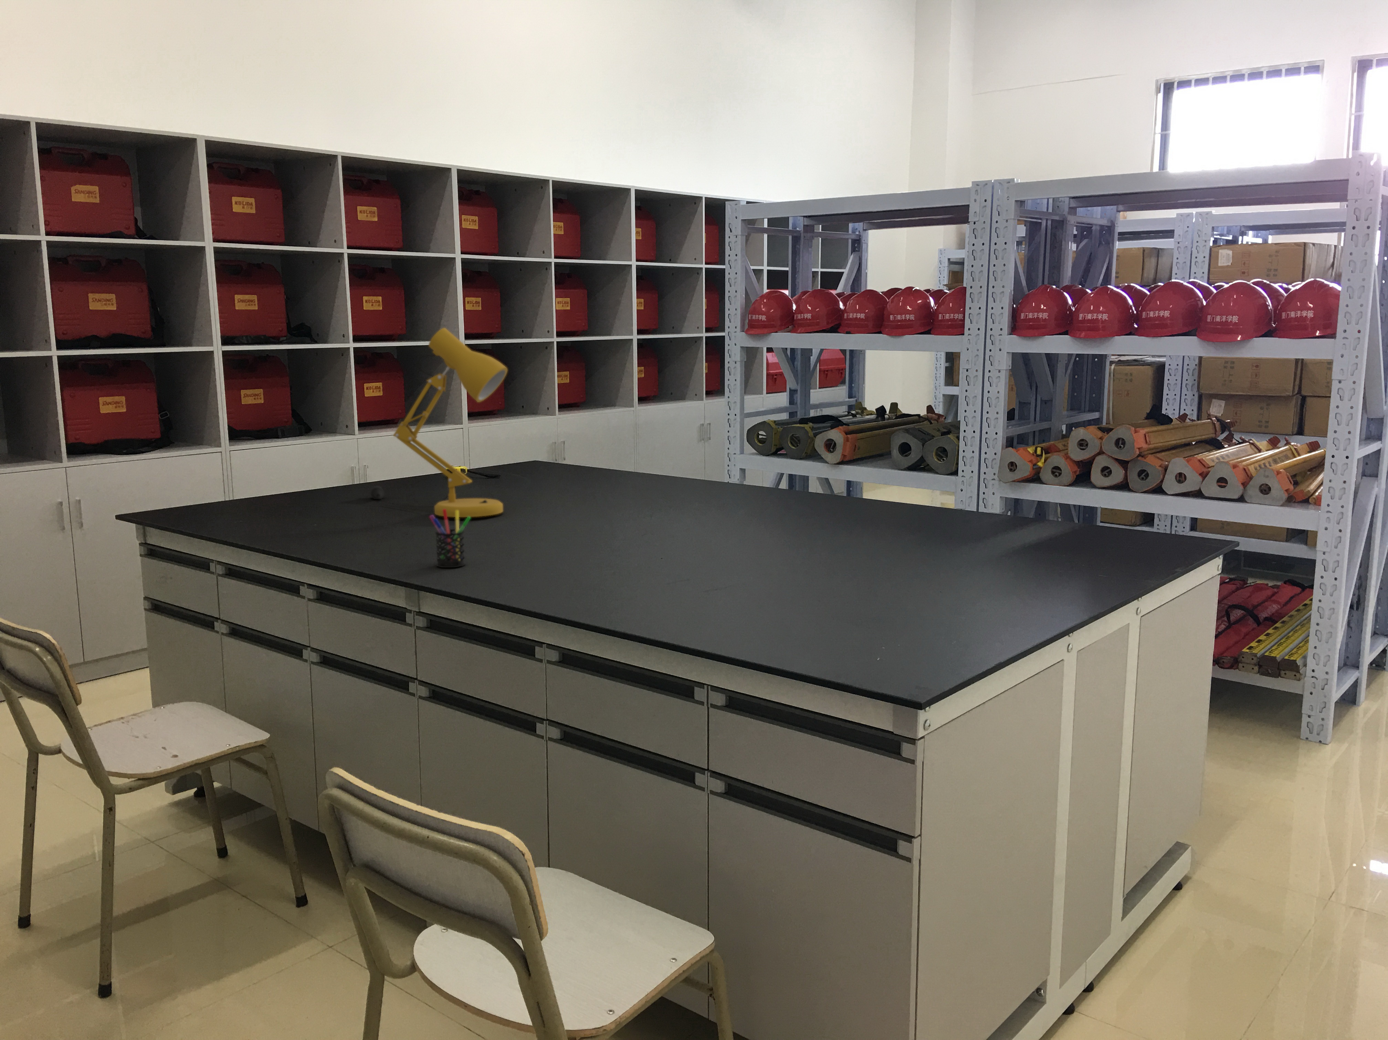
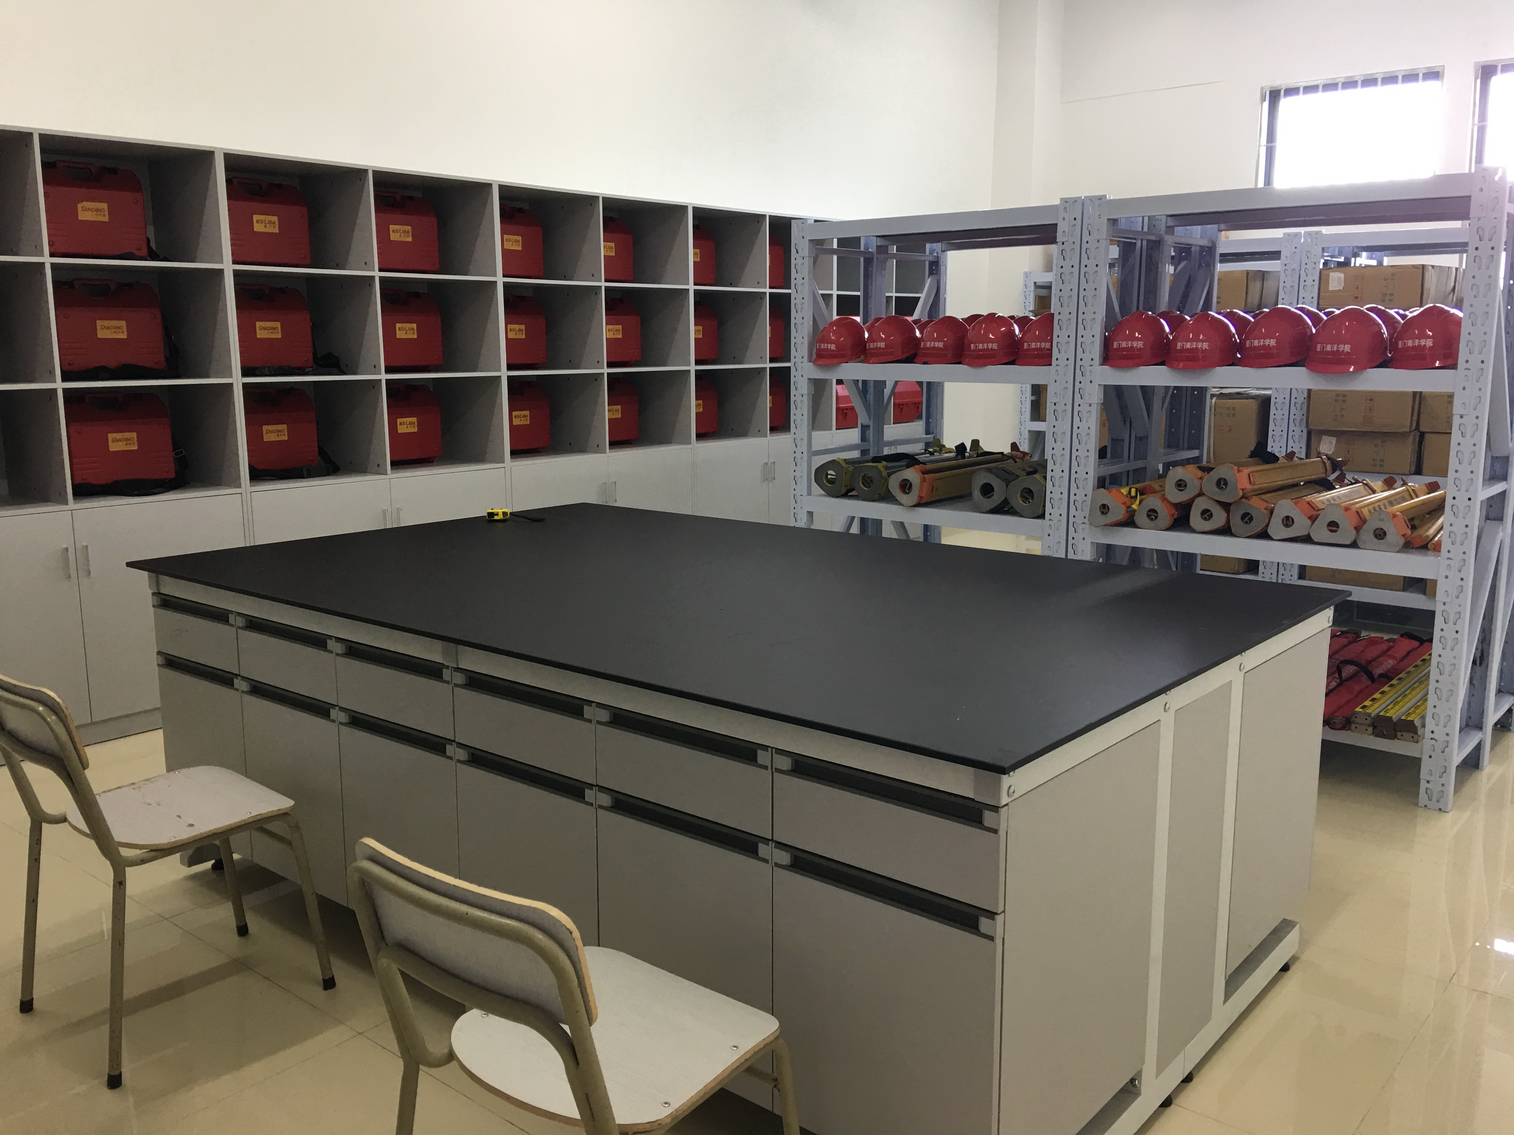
- desk lamp (426, 418)
- pen holder (452, 536)
